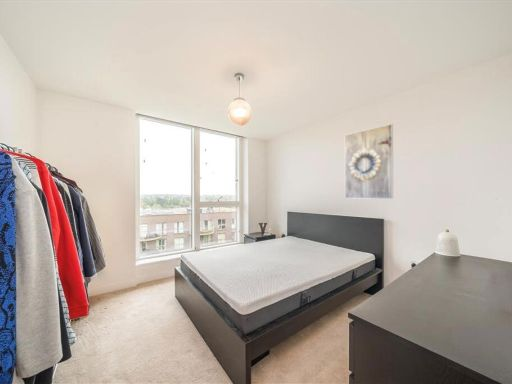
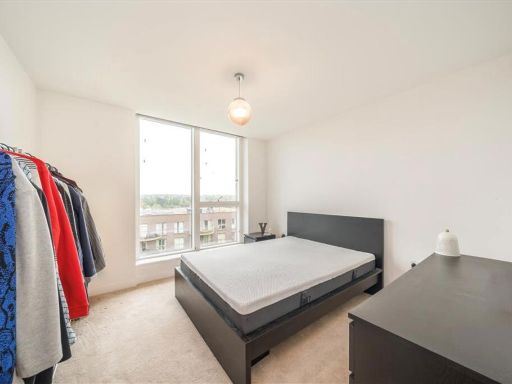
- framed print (366, 164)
